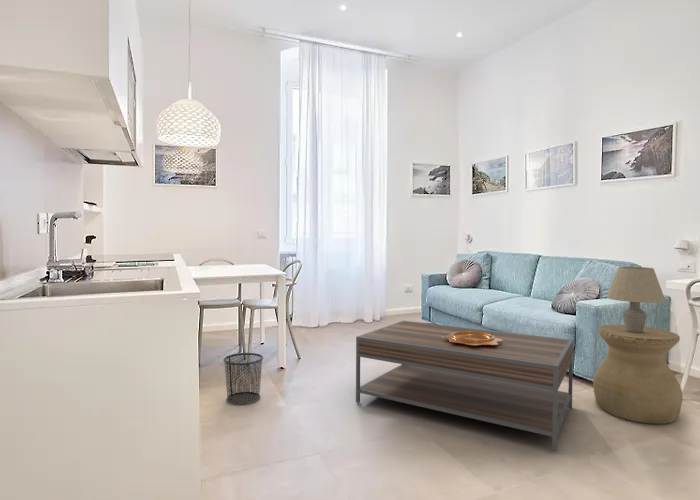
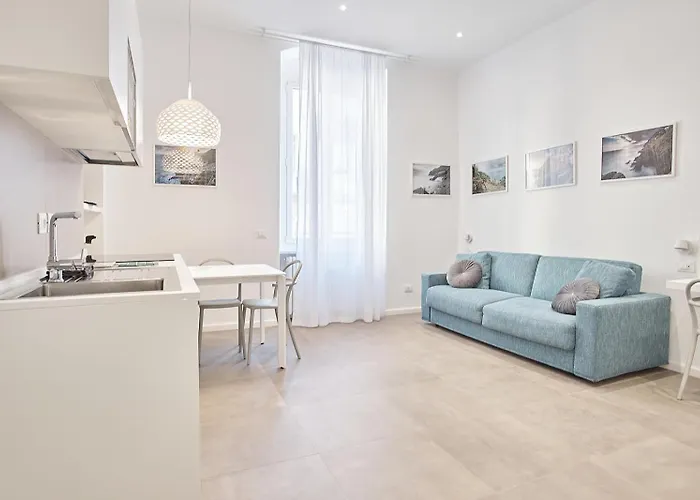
- coffee table (463, 370)
- decorative bowl (472, 338)
- waste bin (244, 378)
- side table (636, 371)
- table lamp (634, 298)
